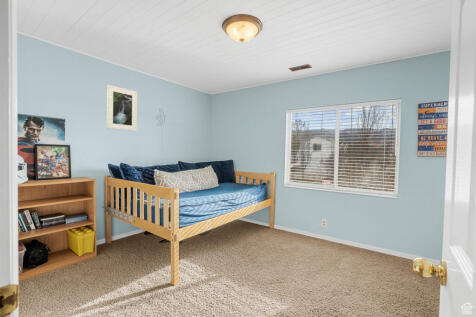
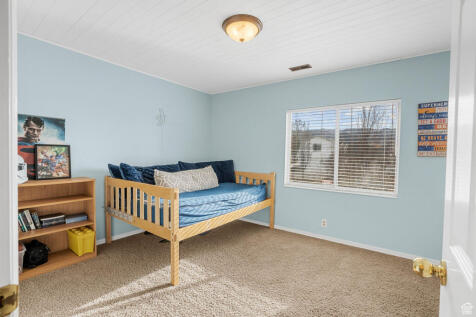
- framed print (122, 109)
